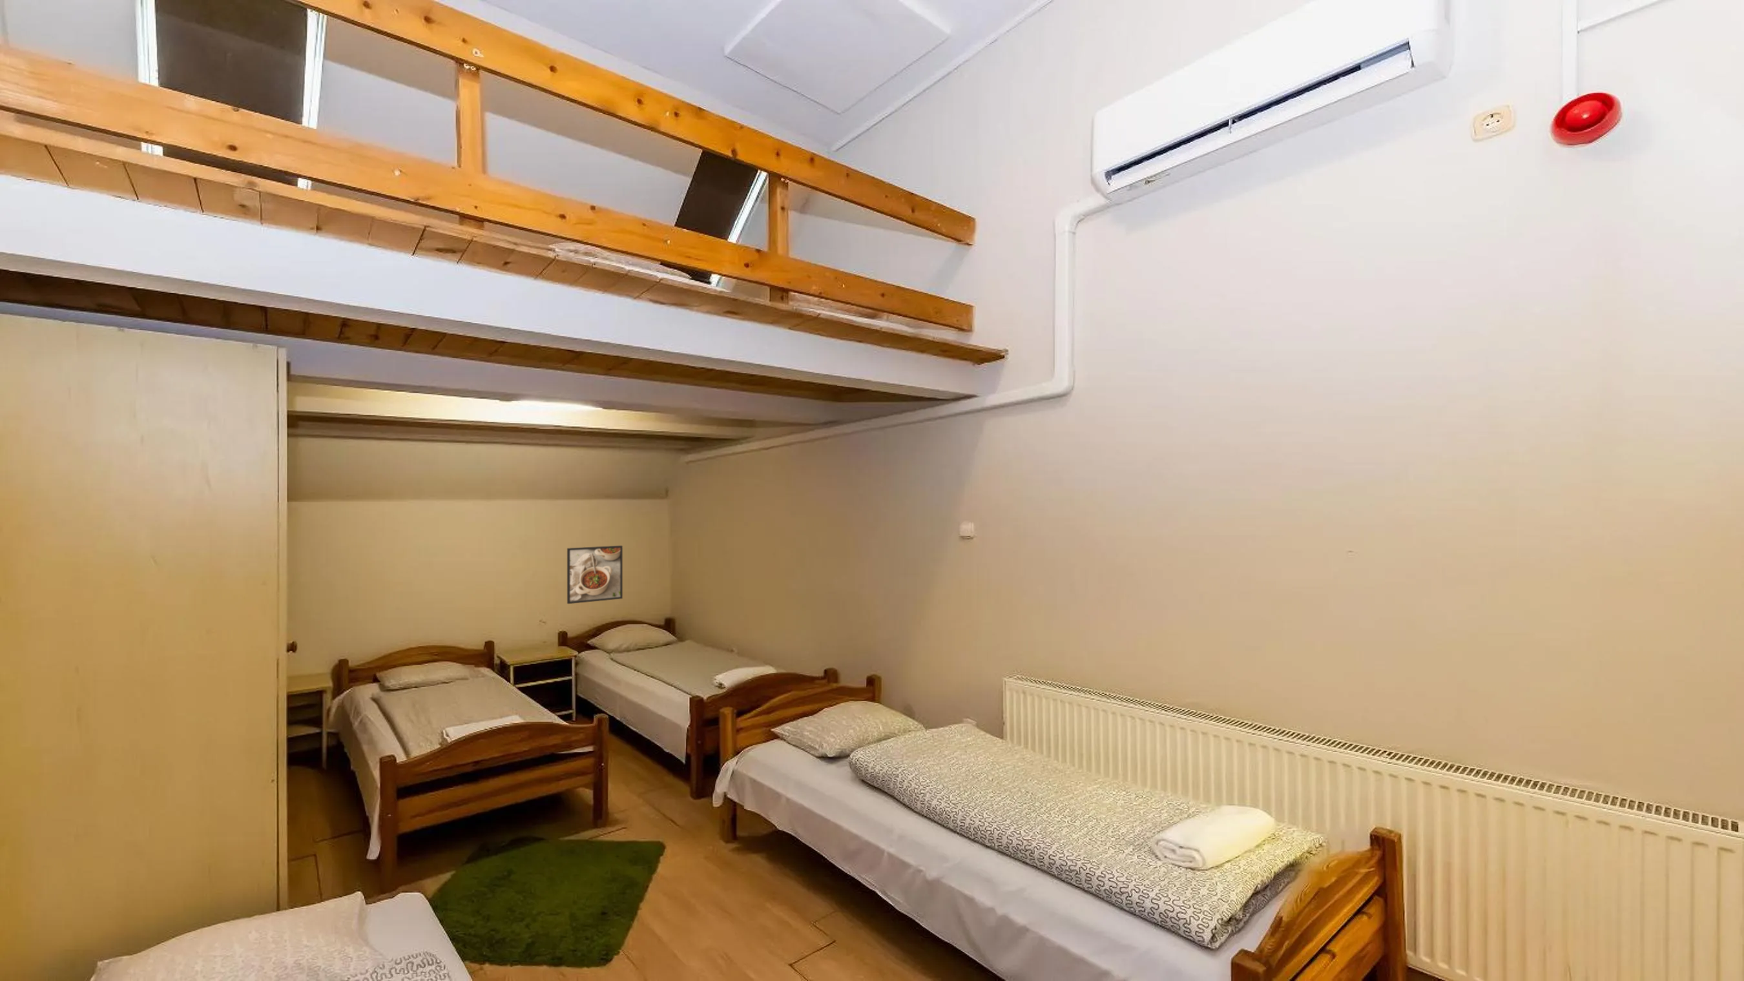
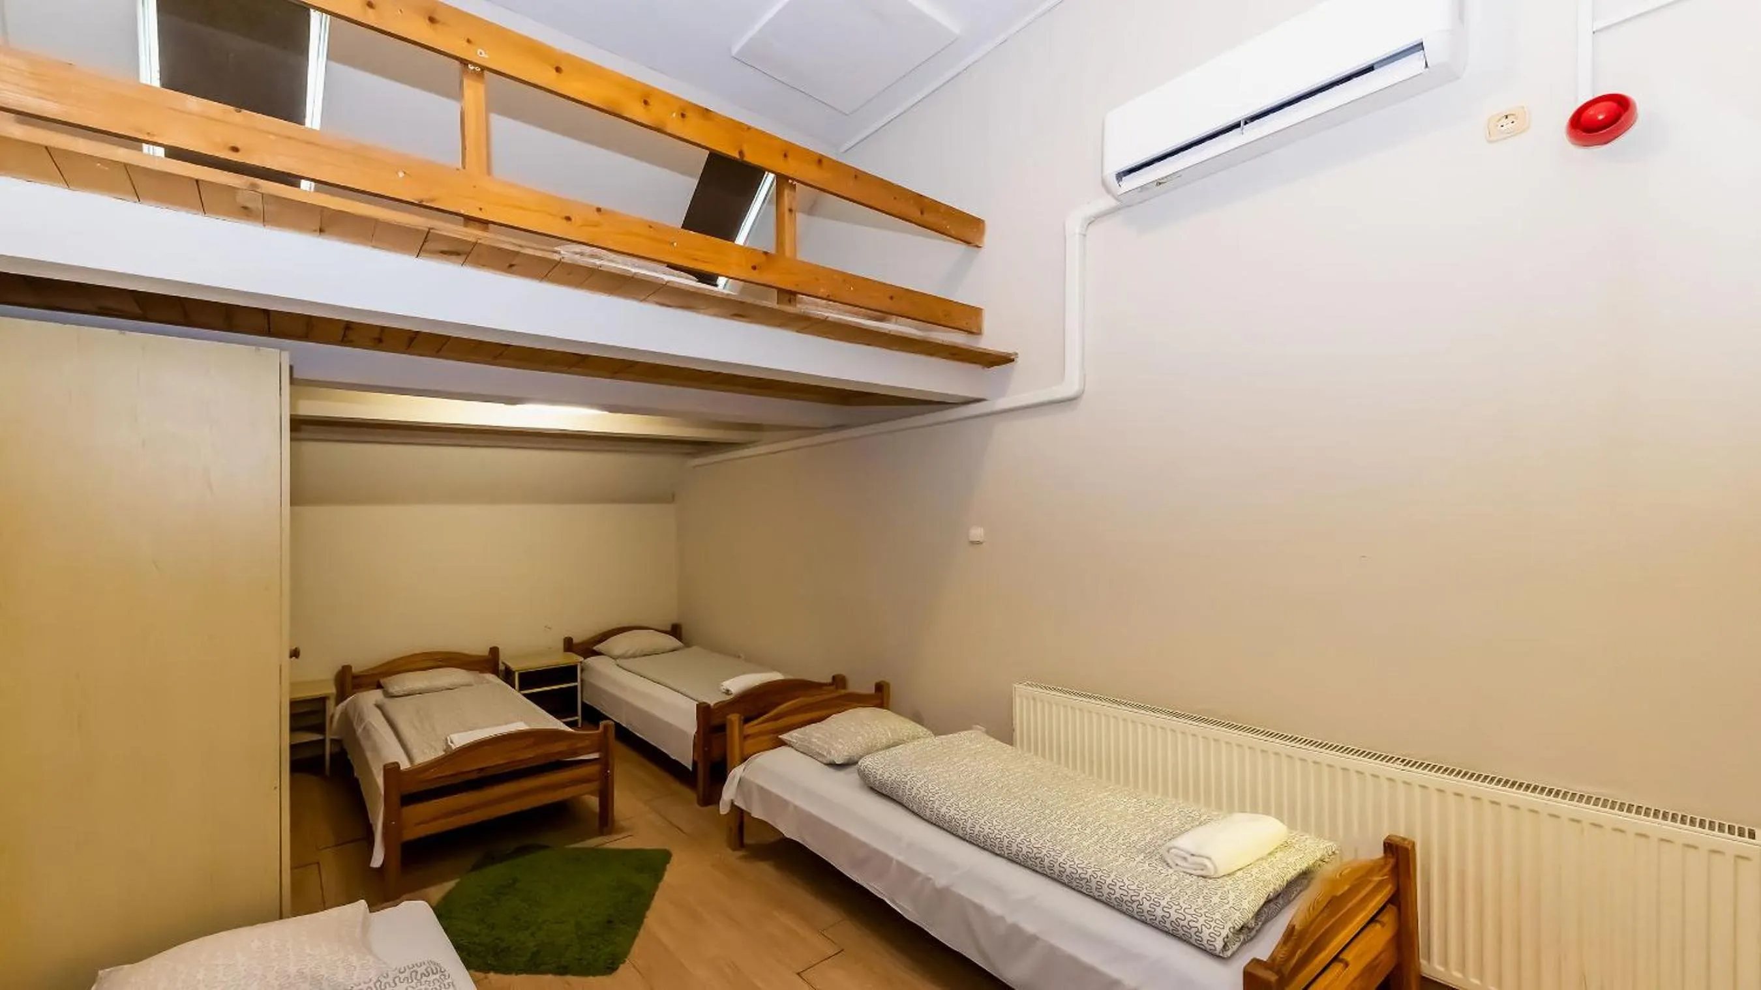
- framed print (595, 574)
